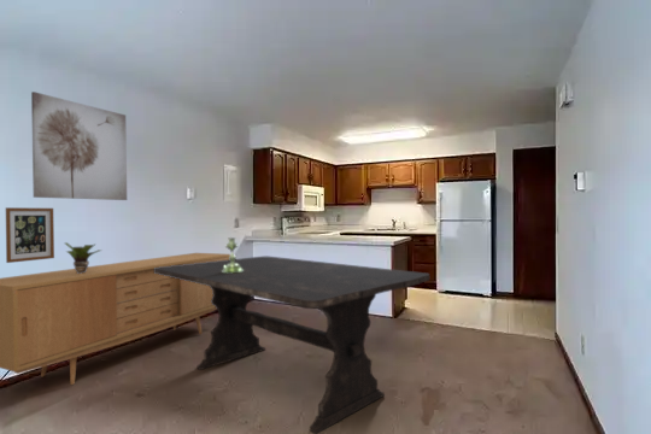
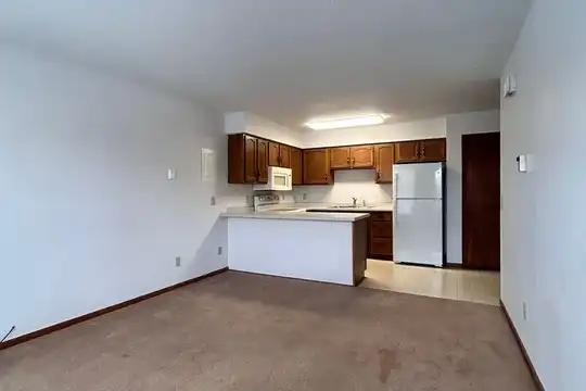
- potted plant (81, 257)
- wall art (30, 234)
- wall art (84, 152)
- sideboard (133, 309)
- candlestick (230, 254)
- dining table (281, 326)
